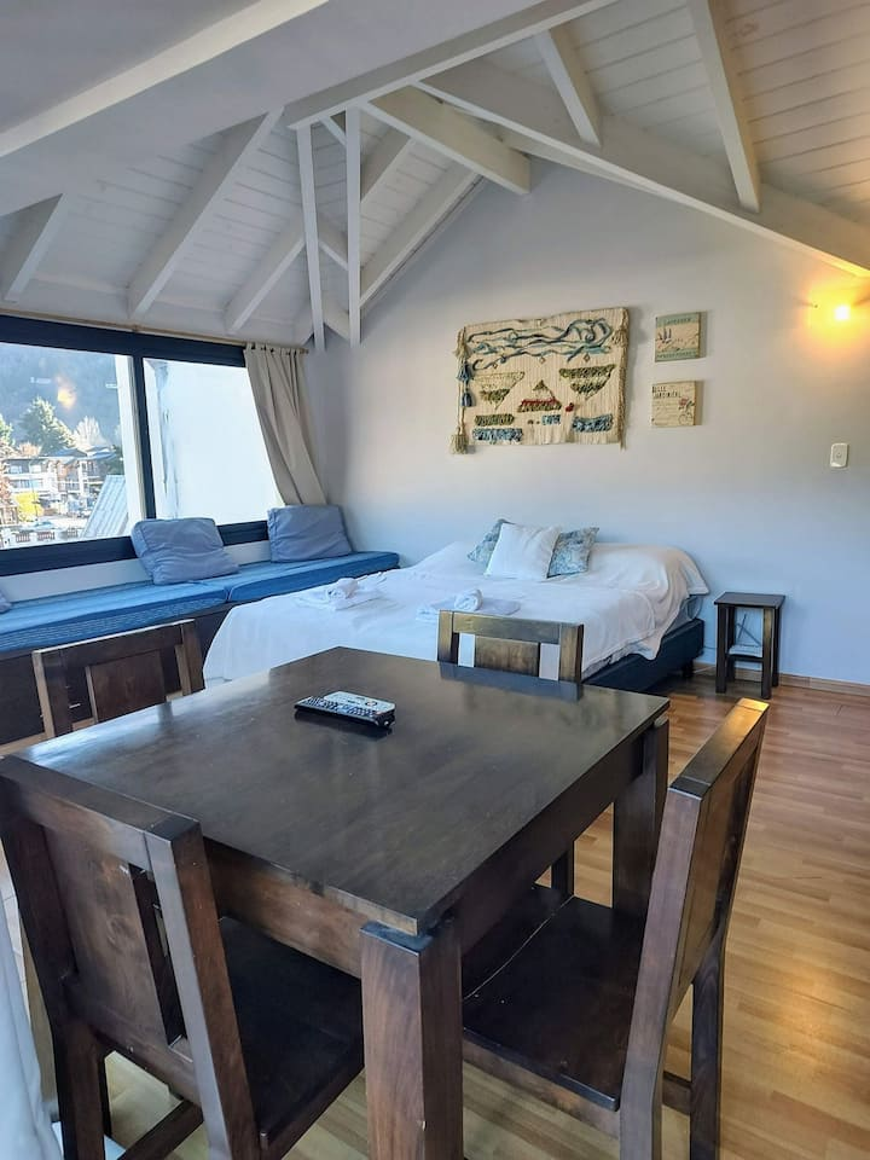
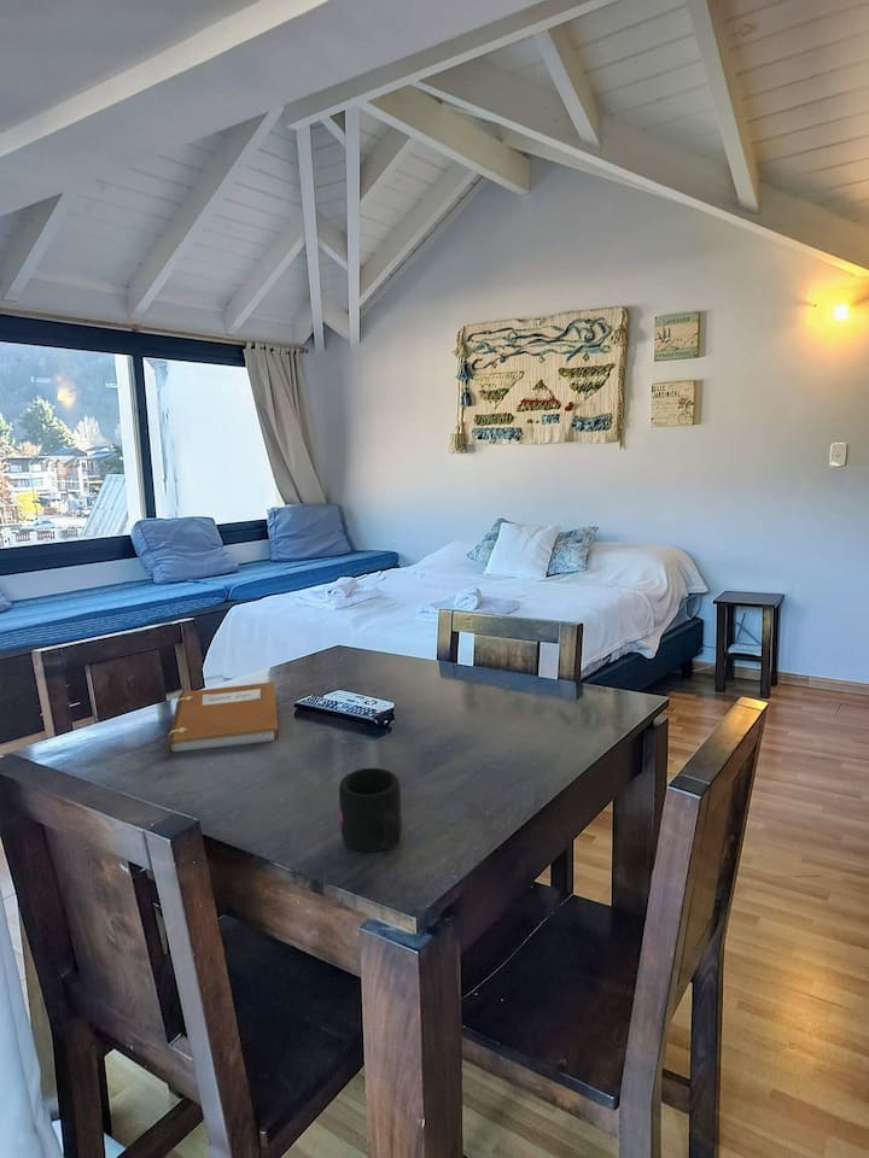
+ notebook (224, 715)
+ mug (375, 815)
